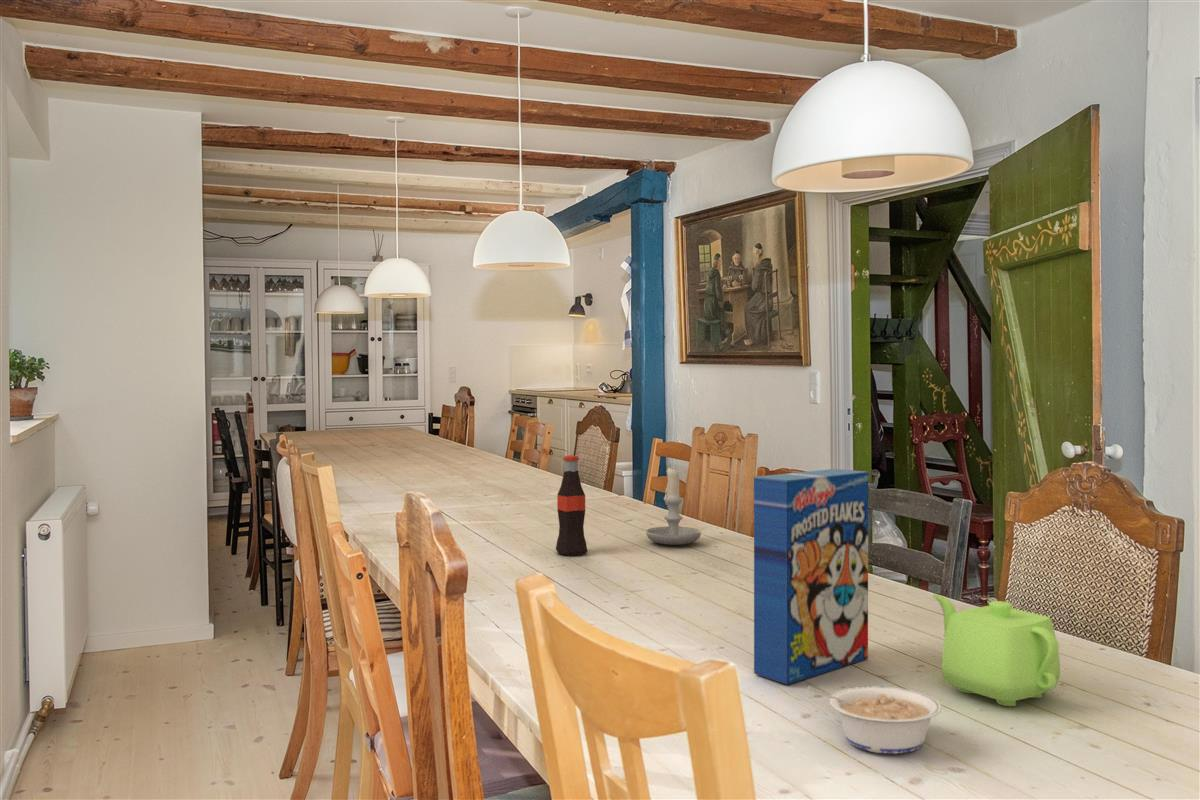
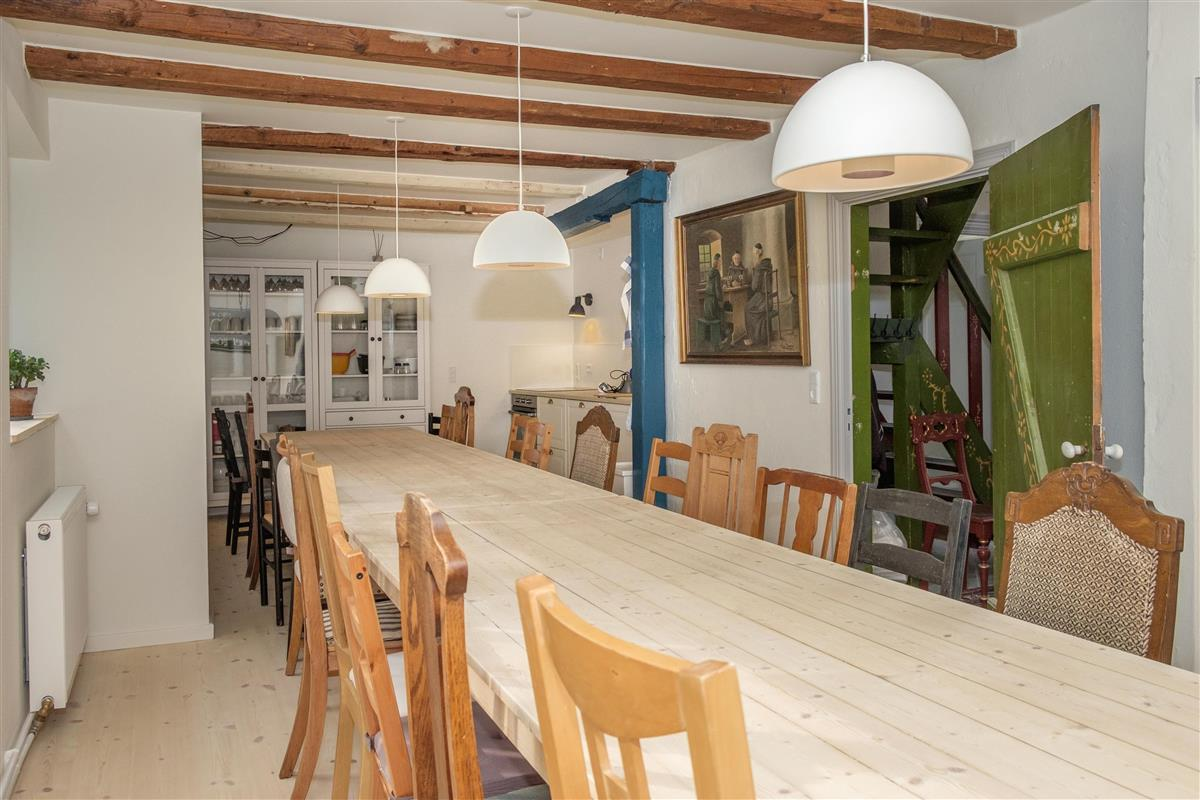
- teapot (990, 645)
- legume (880, 718)
- candle (673, 504)
- cereal box (812, 570)
- bottle (571, 503)
